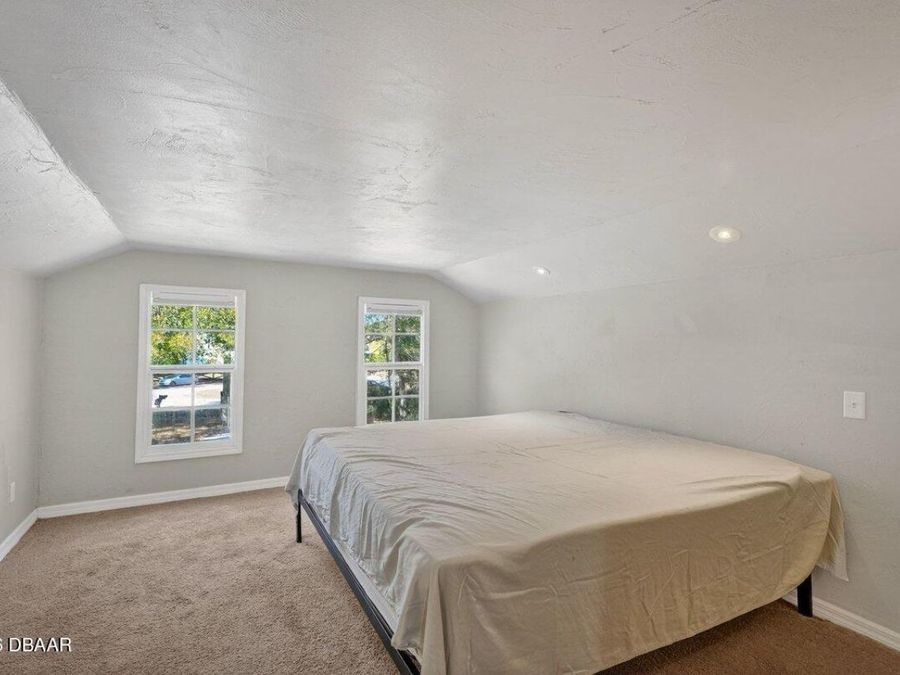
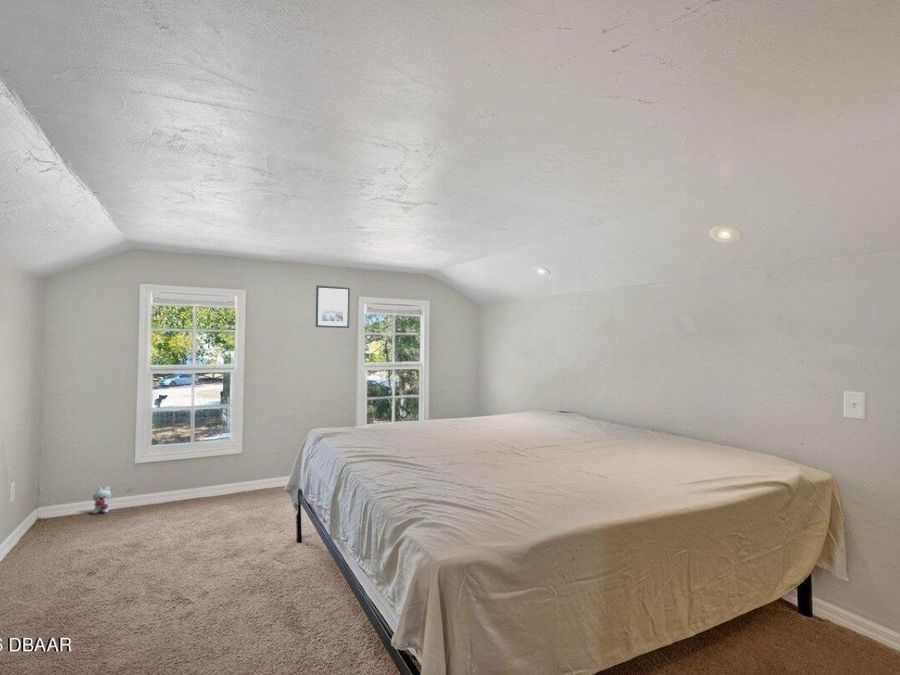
+ plush toy (101, 499)
+ wall art (333, 307)
